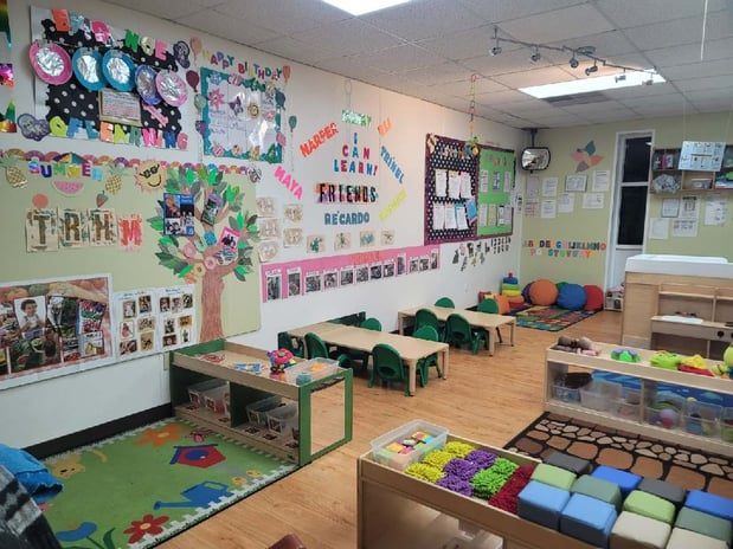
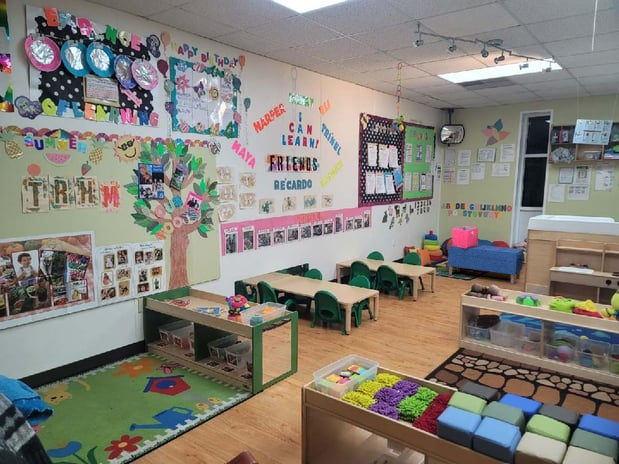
+ bench (484, 262)
+ storage bin (465, 237)
